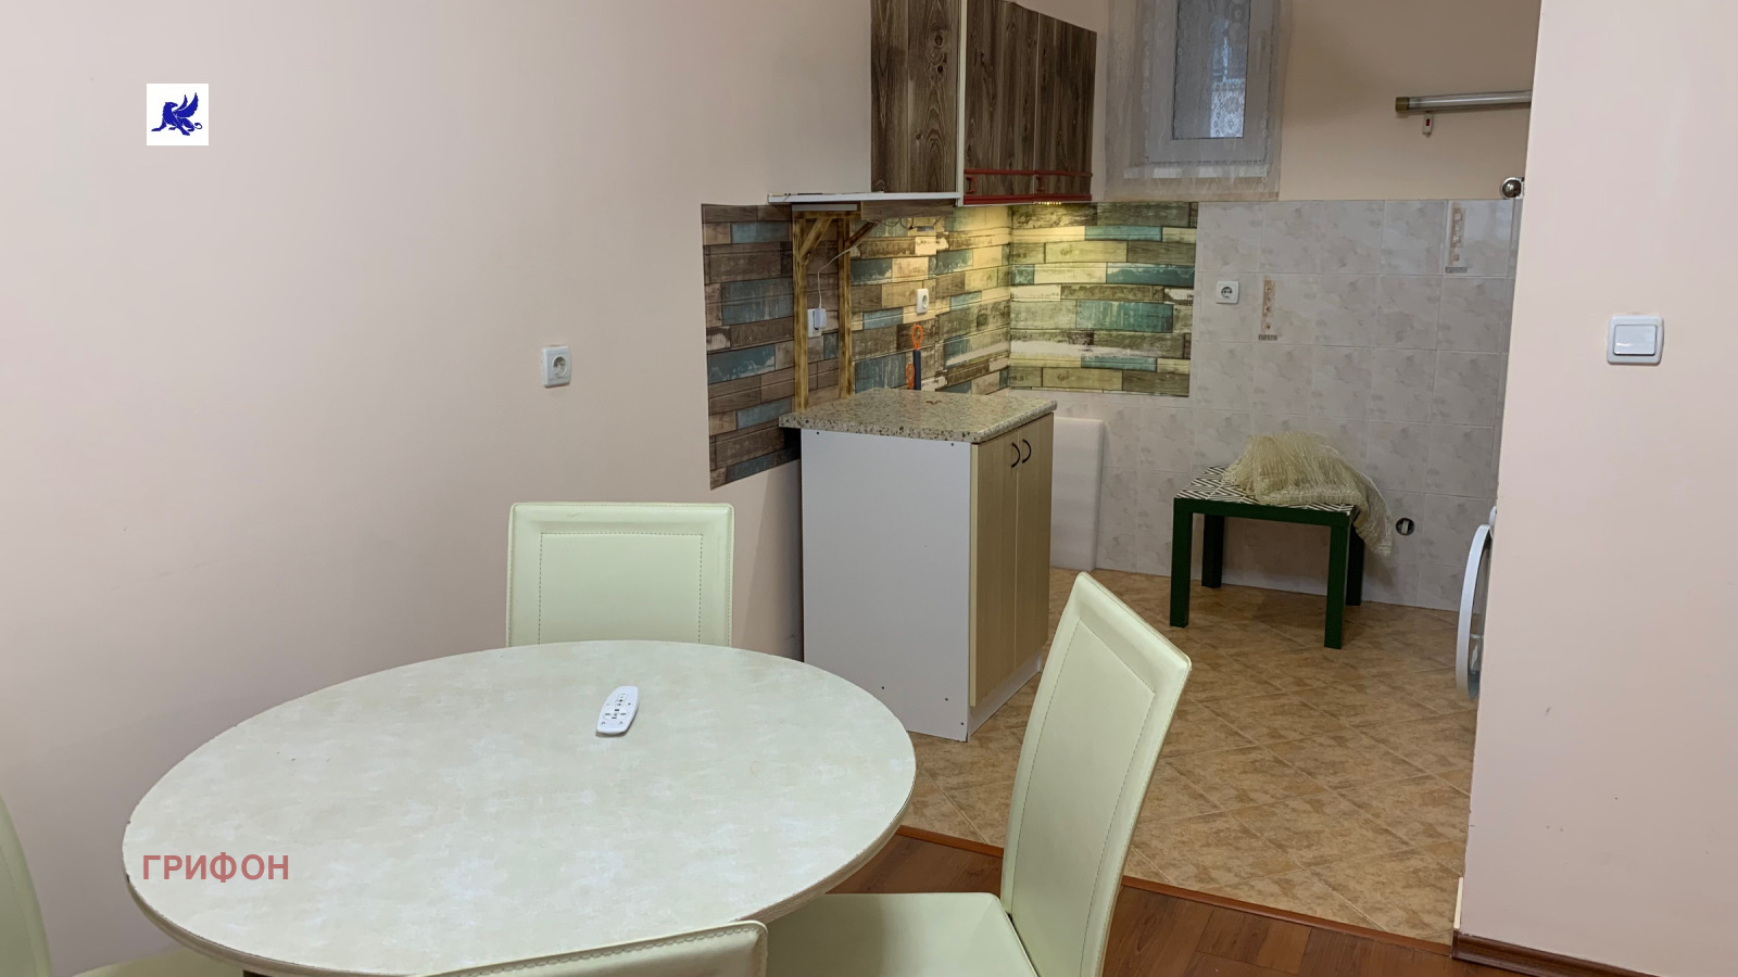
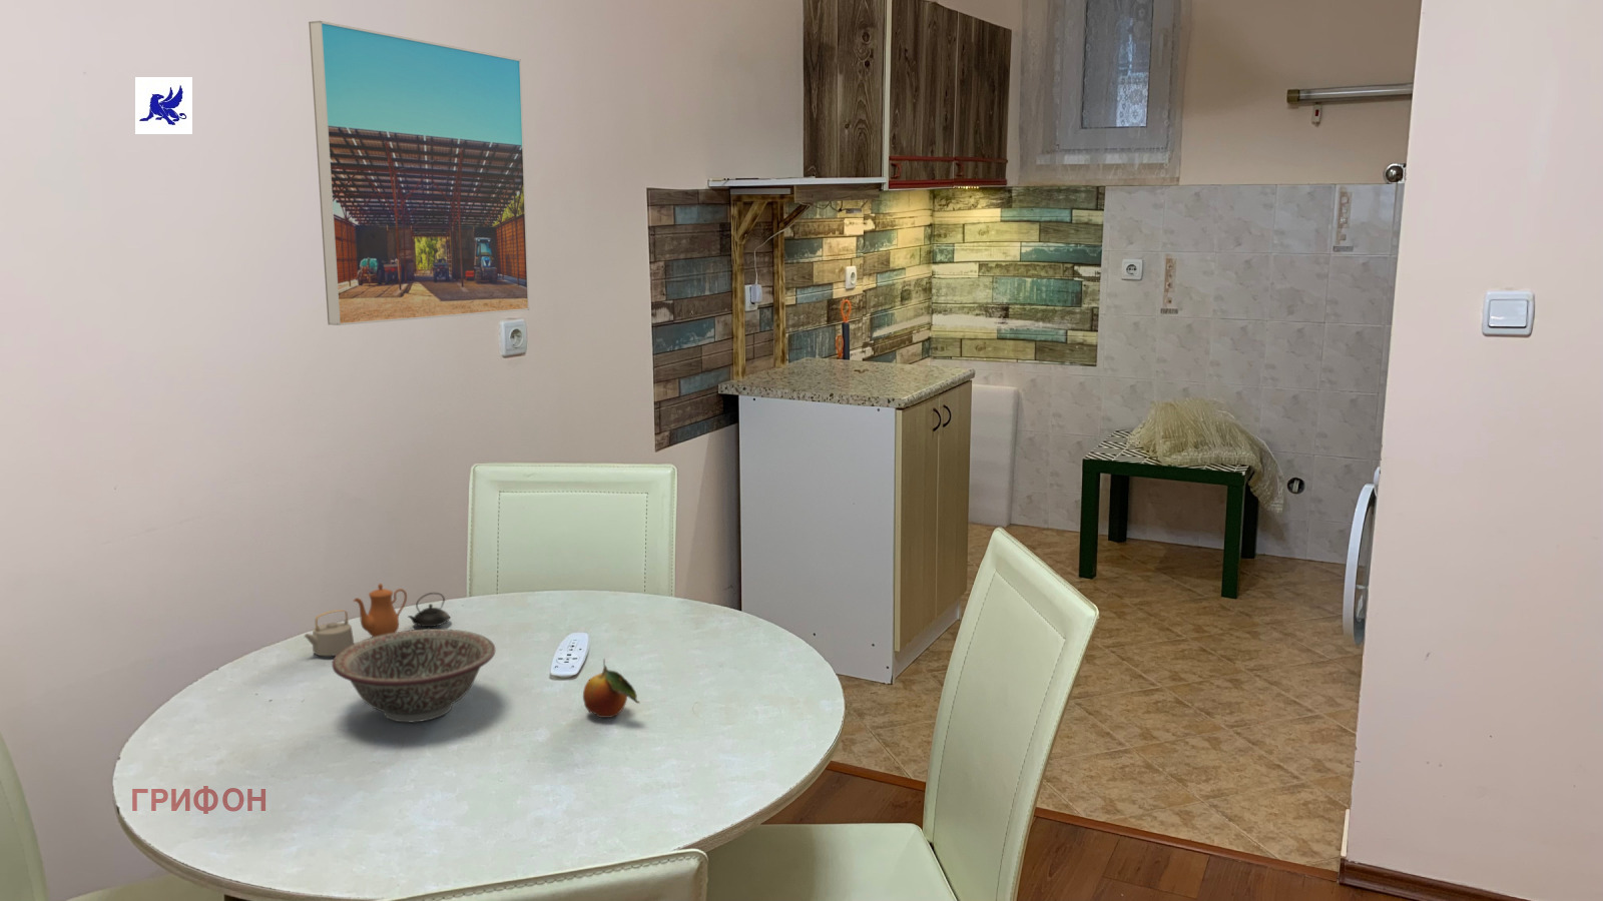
+ decorative bowl (416, 681)
+ fruit (613, 690)
+ teapot (378, 611)
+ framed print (430, 183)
